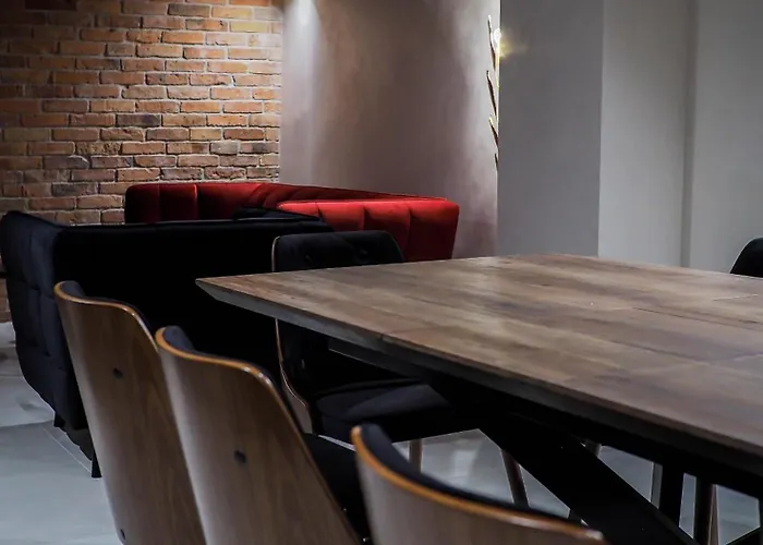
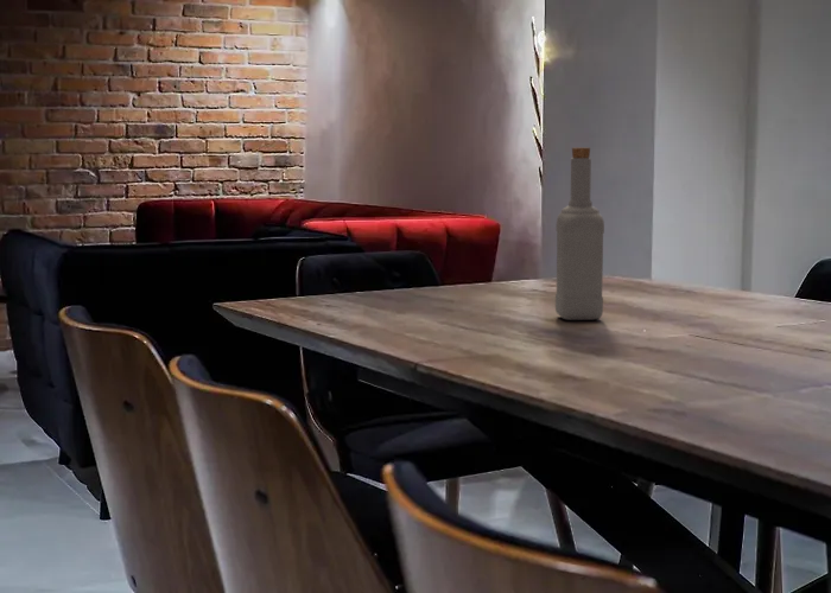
+ bottle (579, 232)
